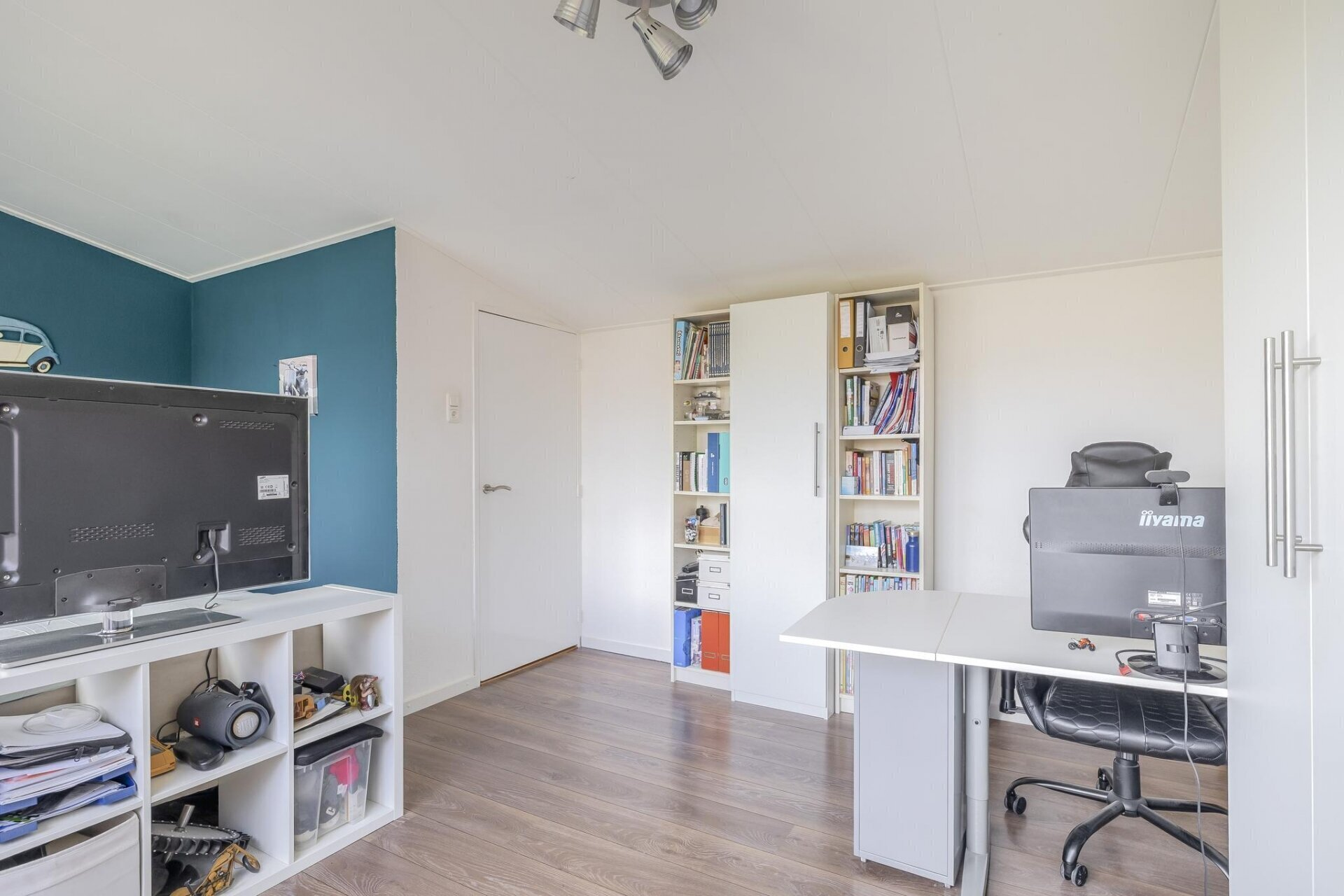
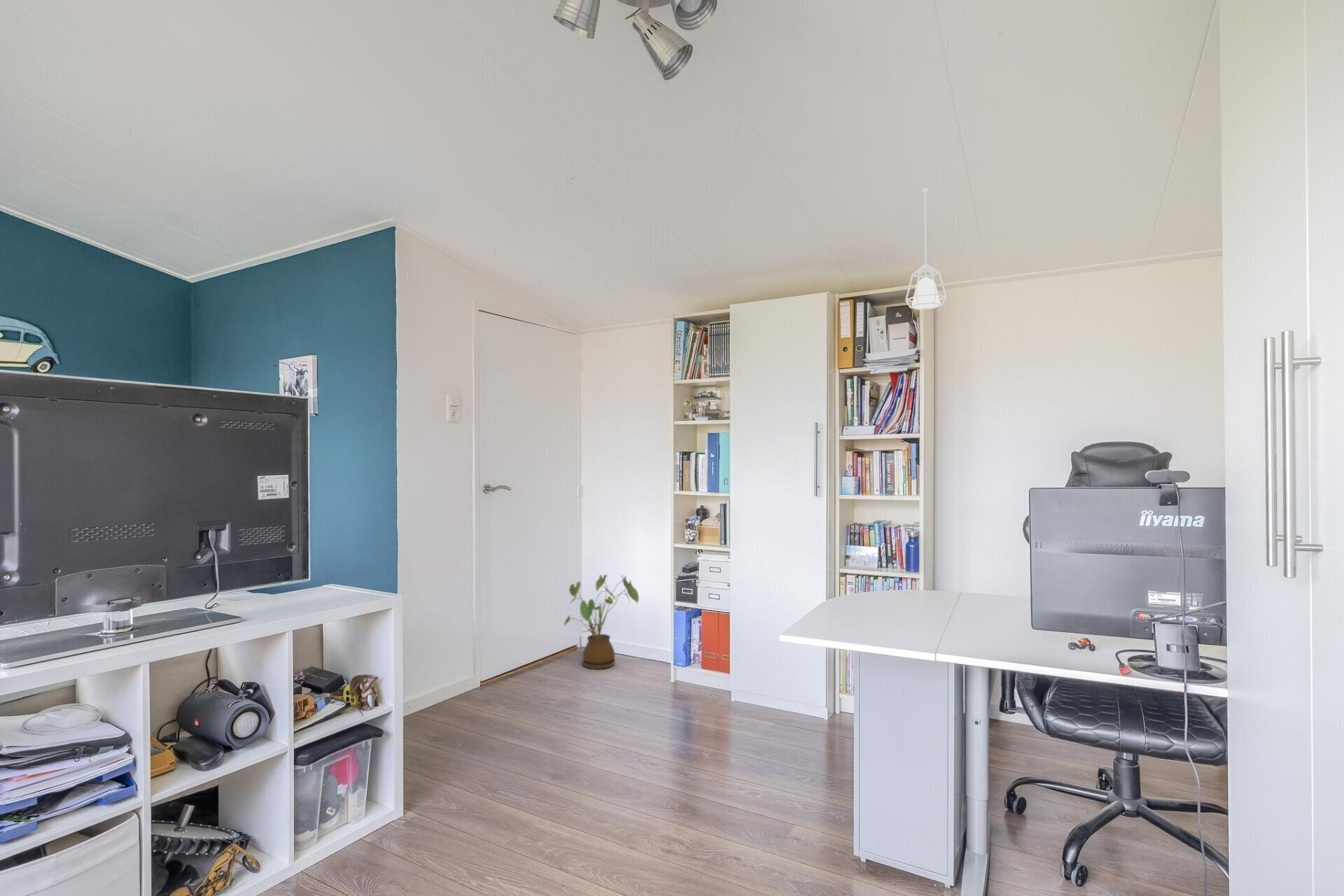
+ pendant lamp (925, 248)
+ house plant (600, 622)
